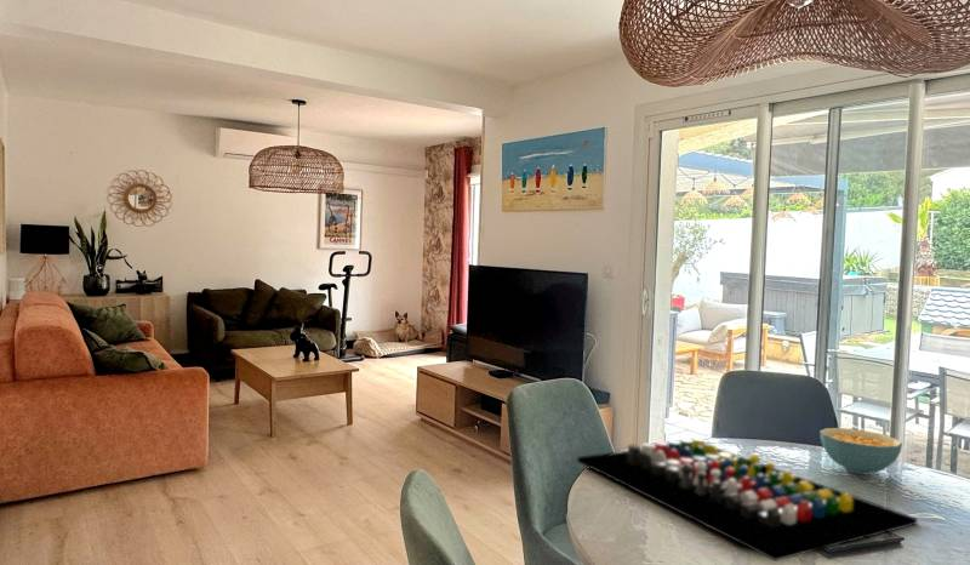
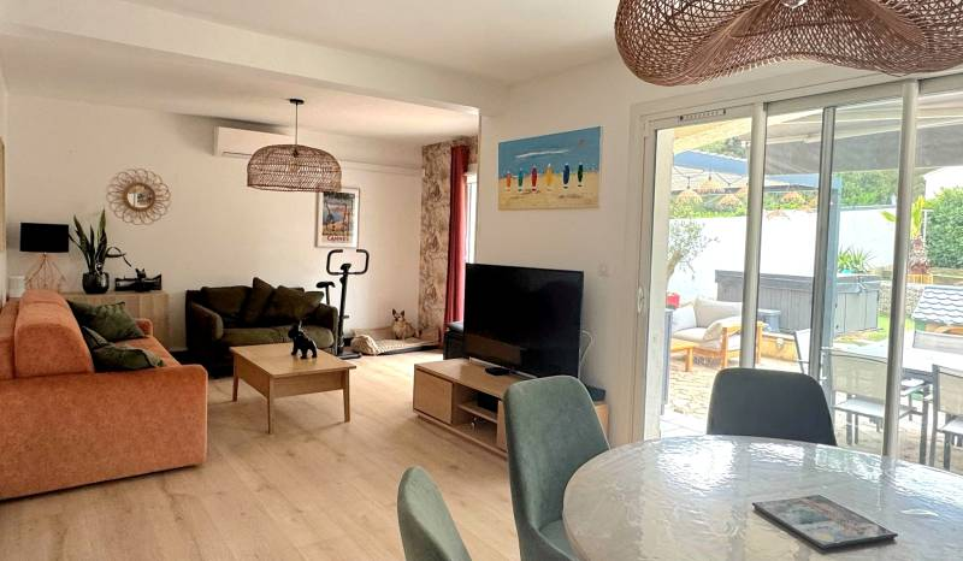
- board game (729, 475)
- cereal bowl (858, 453)
